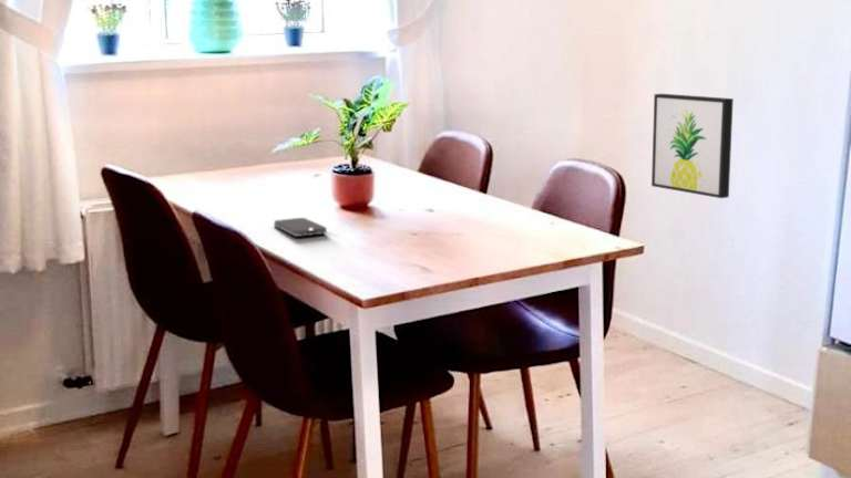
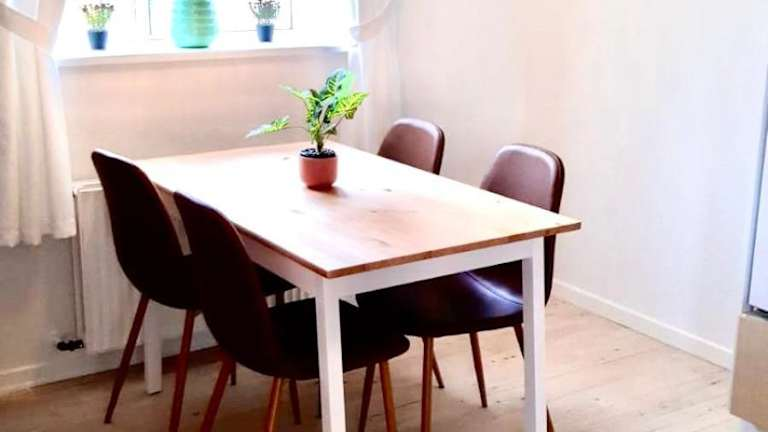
- wall art (690, 144)
- smartphone (299, 226)
